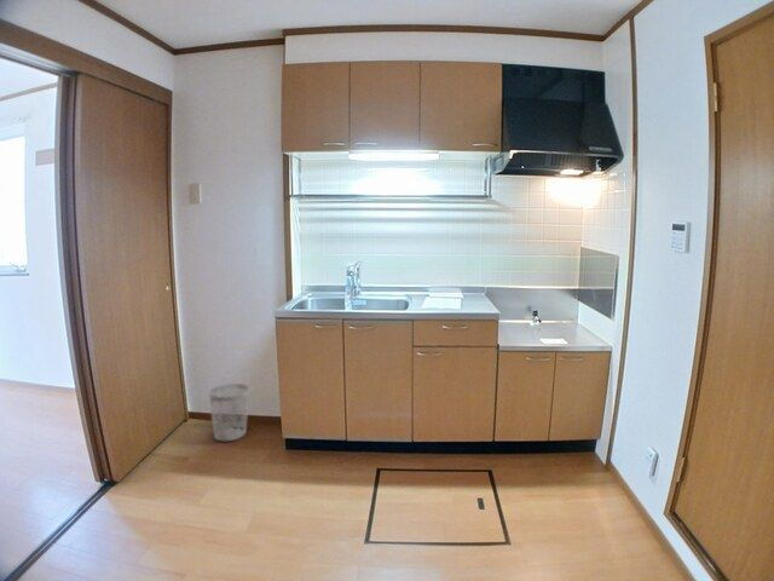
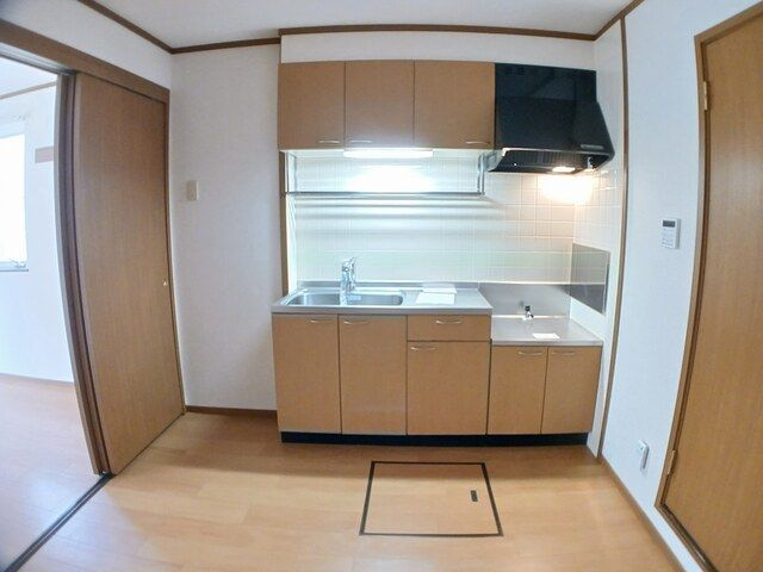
- wastebasket (230, 412)
